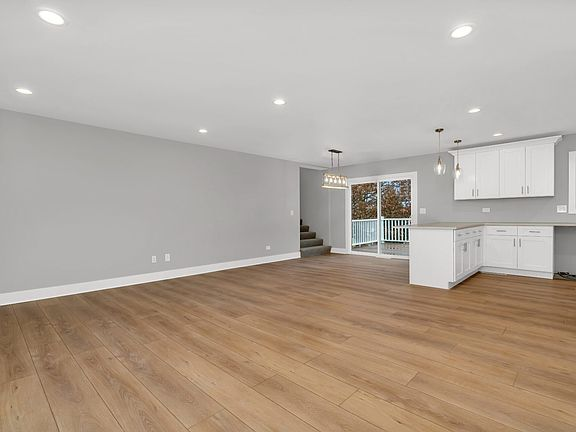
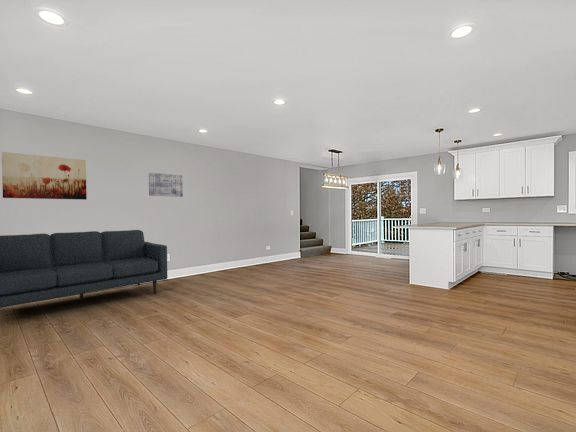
+ sofa (81, 267)
+ wall art (166, 185)
+ wall art (47, 177)
